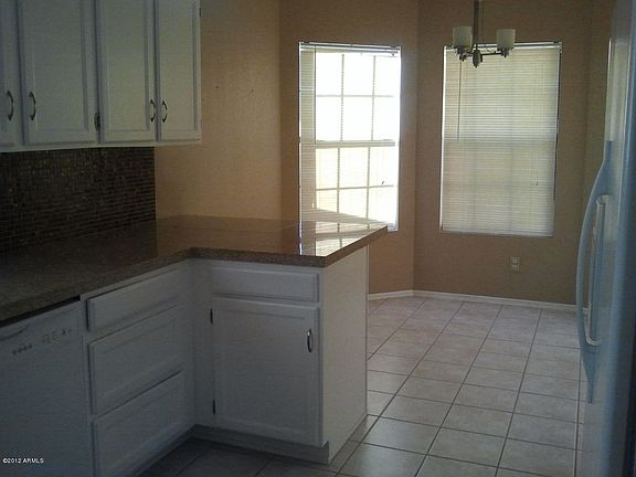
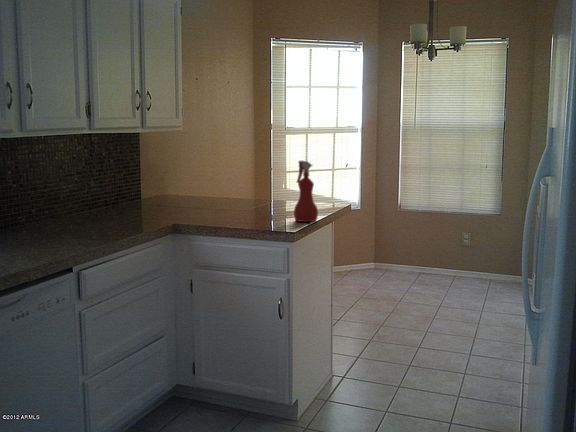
+ spray bottle (304, 190)
